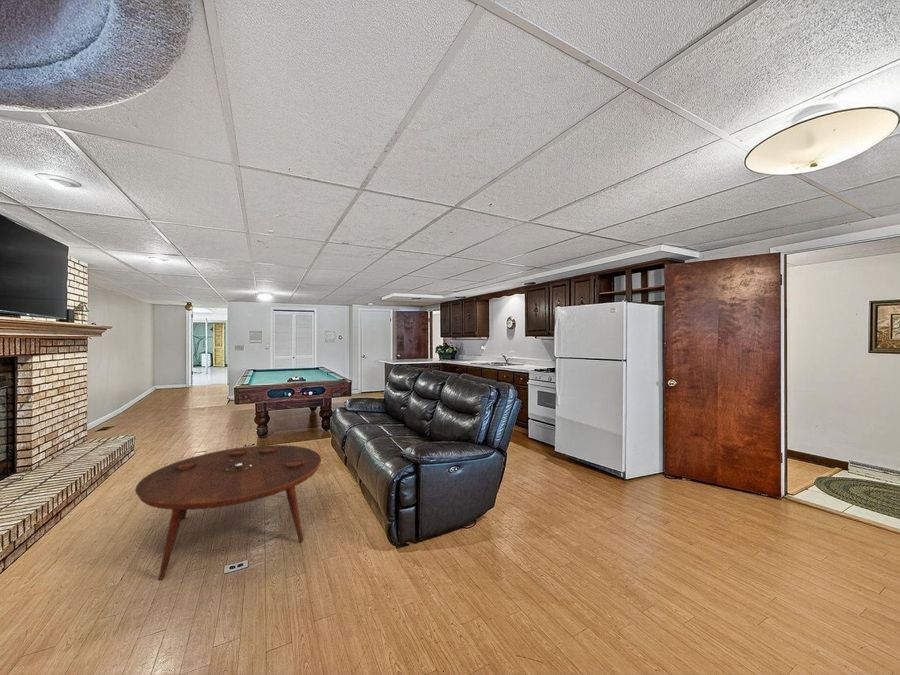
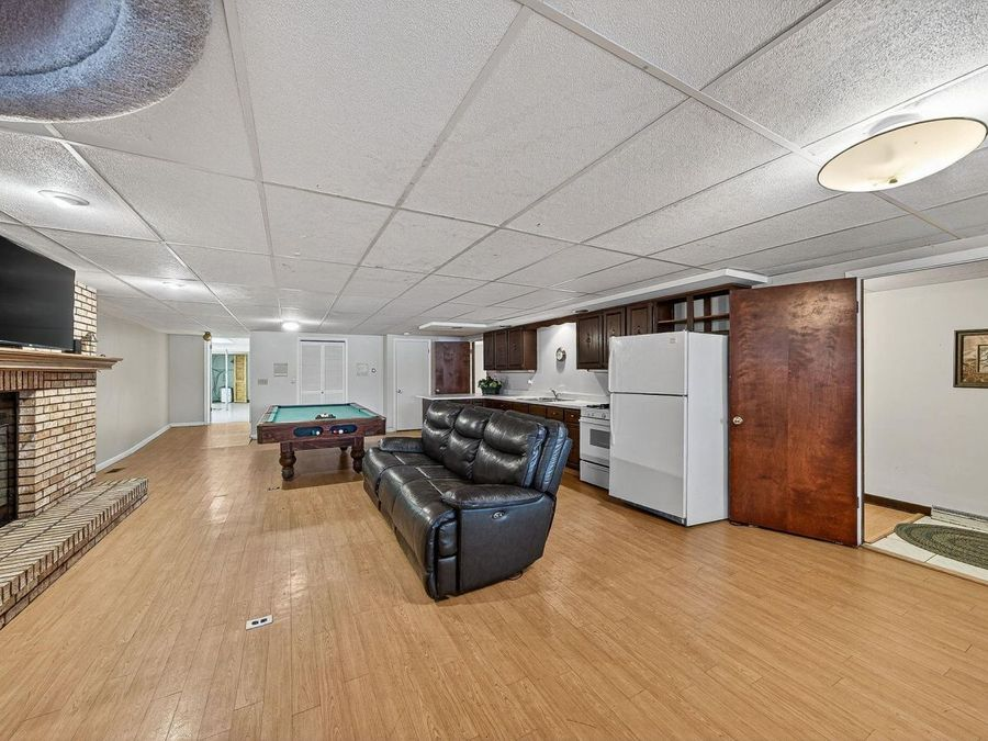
- coffee table (238, 496)
